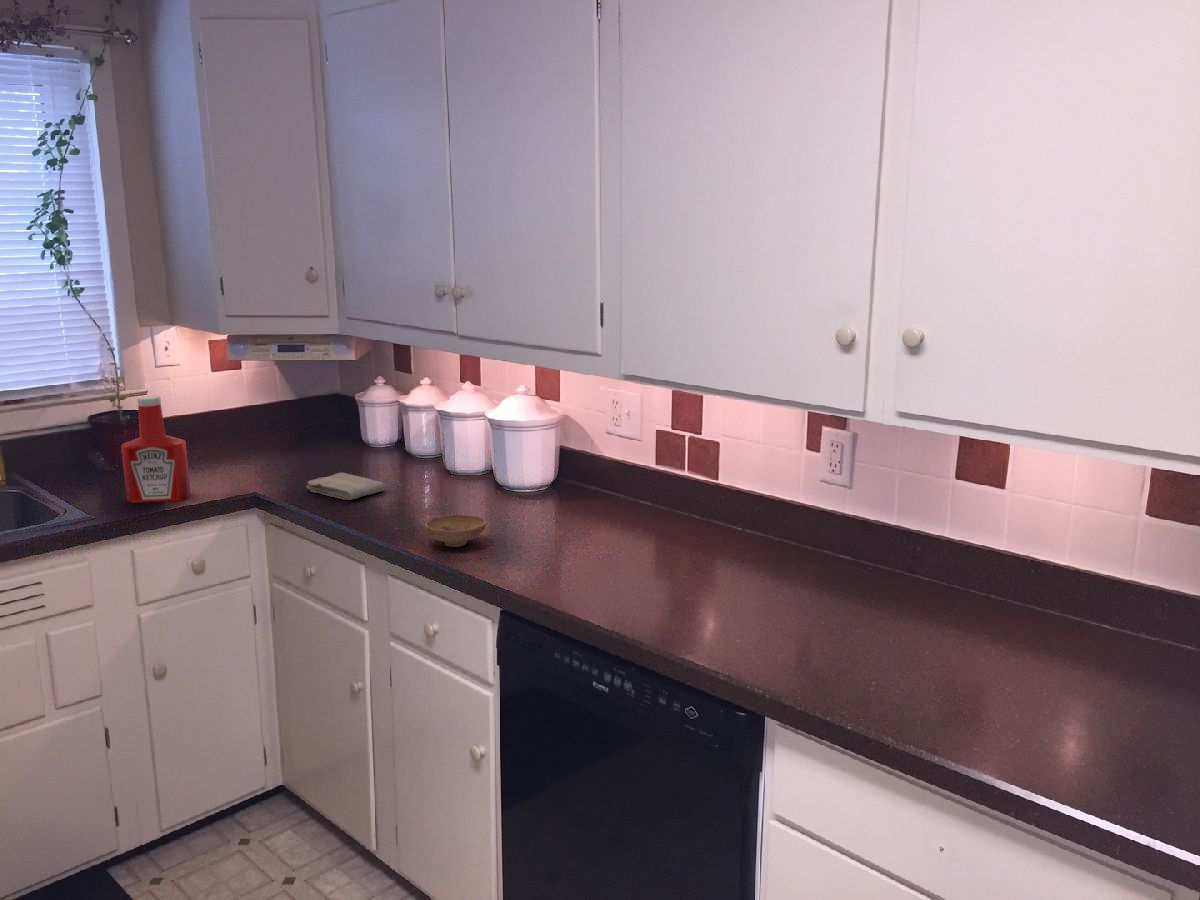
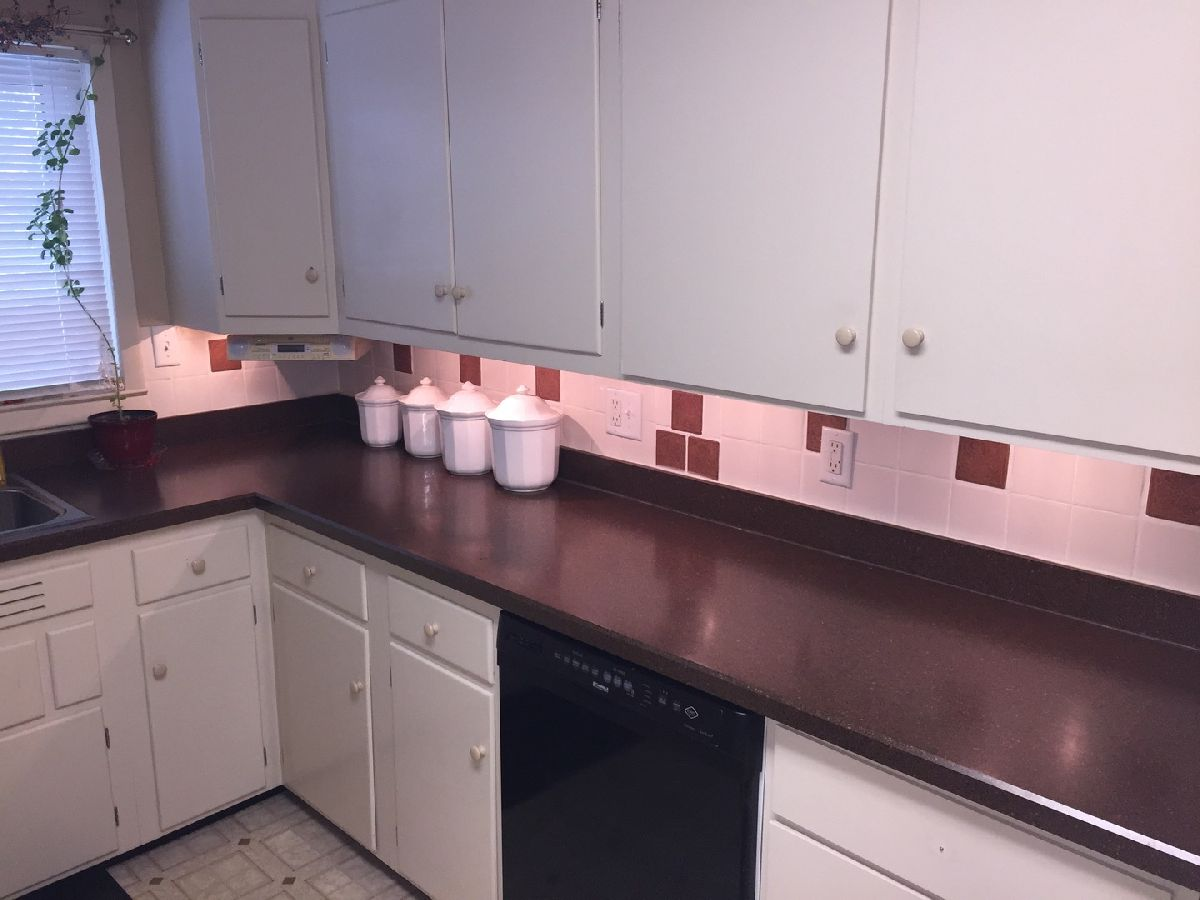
- bowl (456, 532)
- soap bottle (154, 448)
- washcloth (345, 485)
